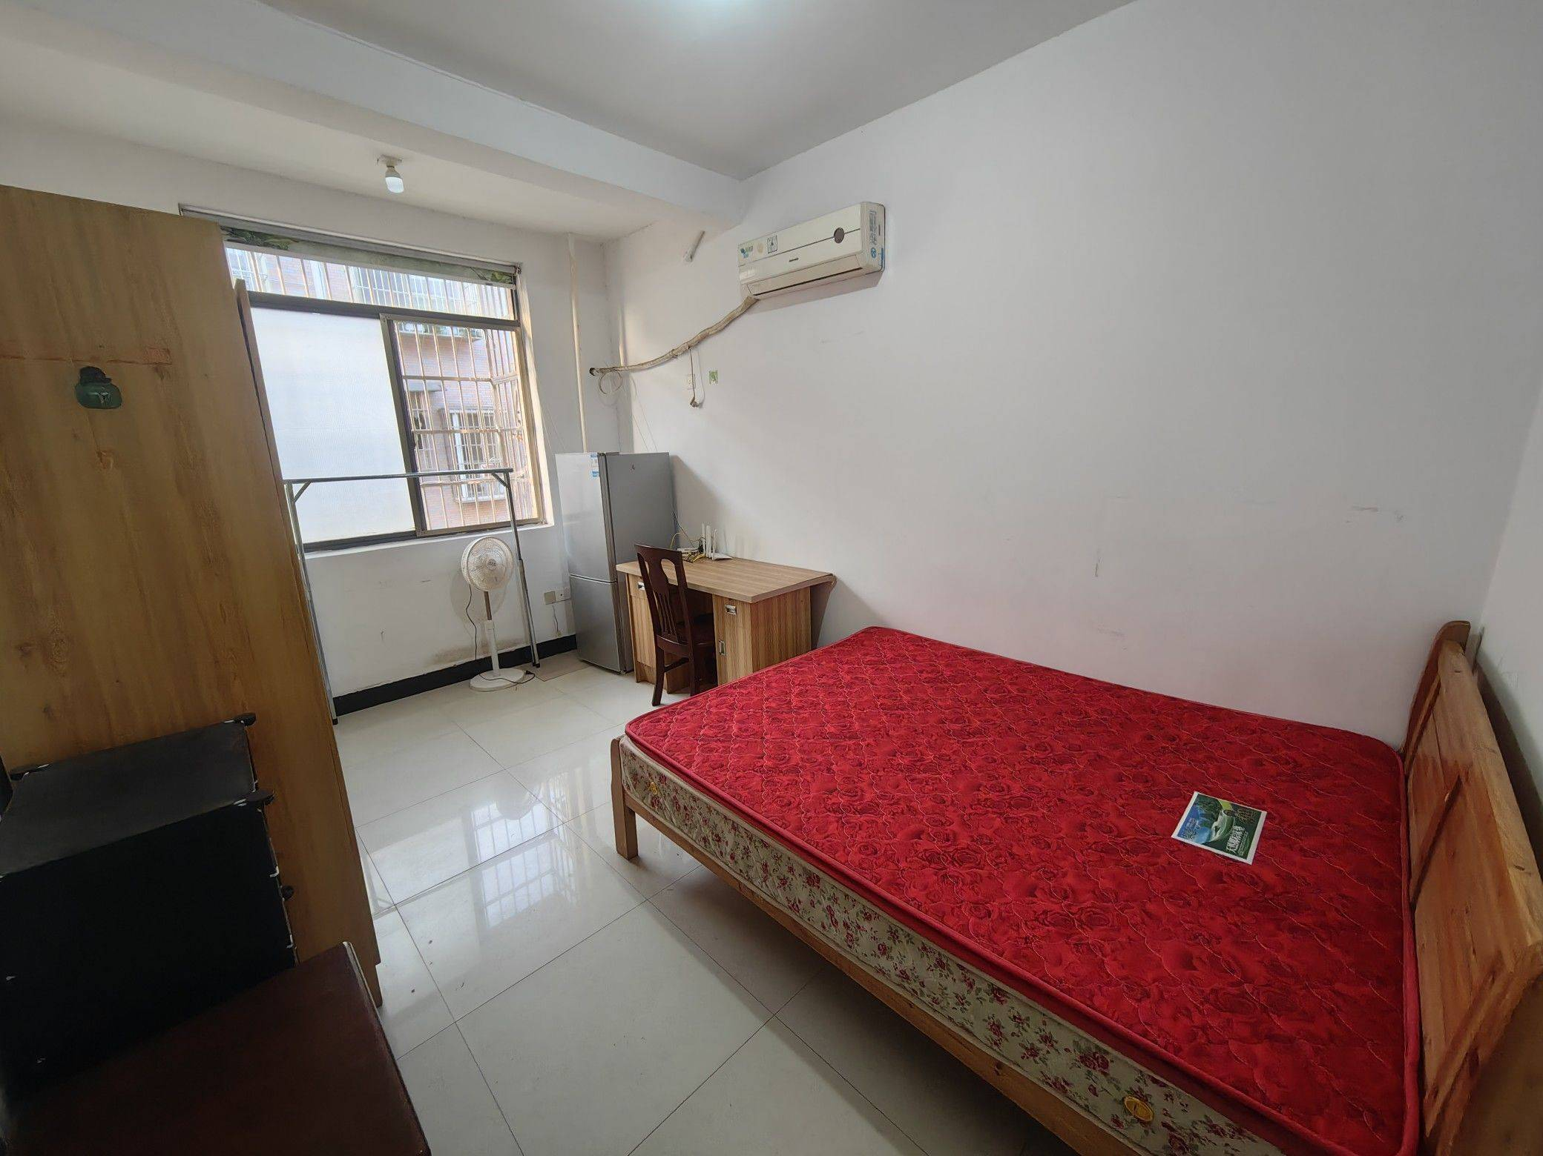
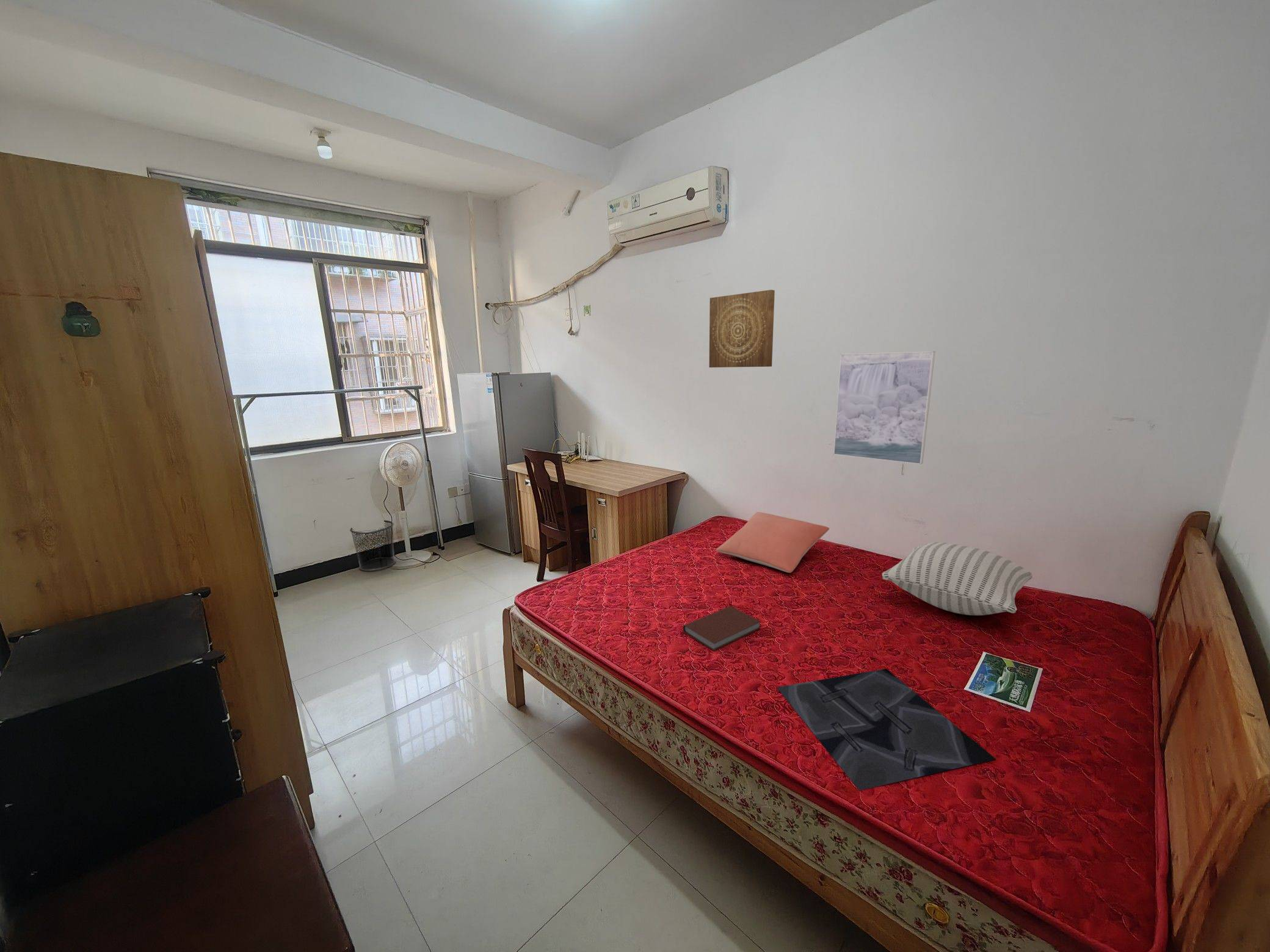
+ wall art (739, 331)
+ waste bin (374, 545)
+ decorative panel (875, 719)
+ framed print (880, 406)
+ pillow (772, 539)
+ book (722, 626)
+ pillow (957, 575)
